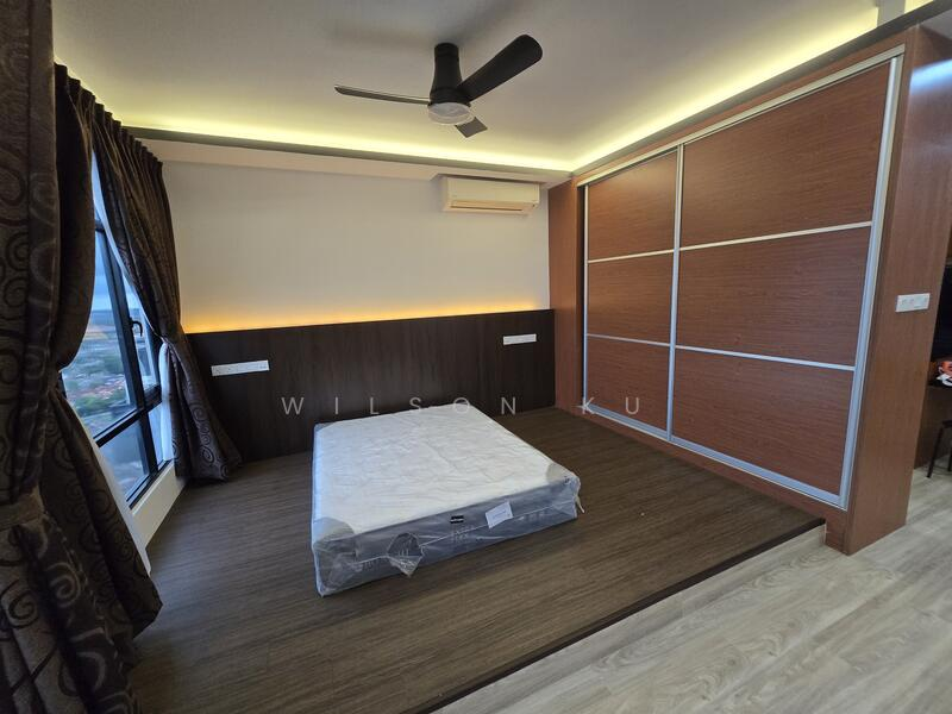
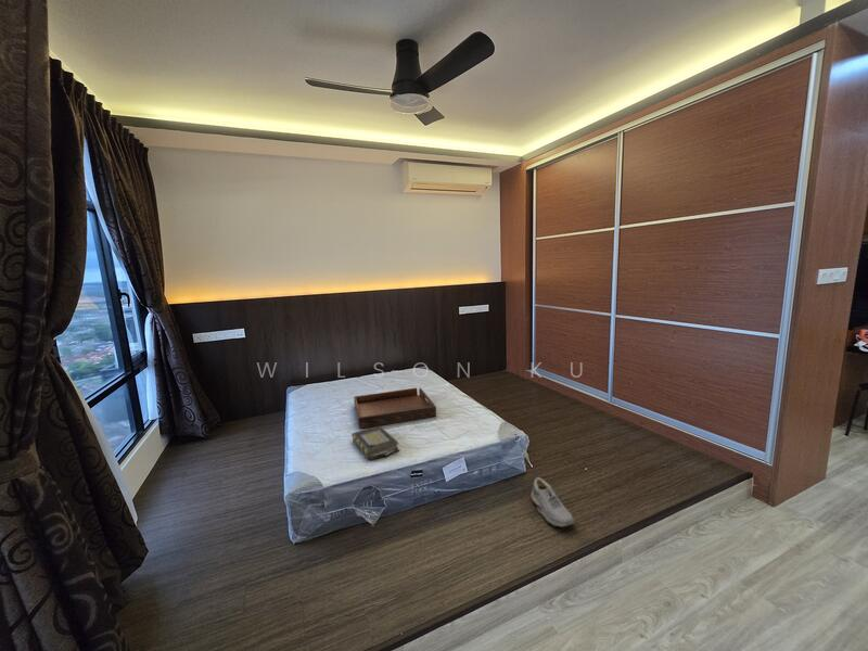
+ shoe (550, 501)
+ book (376, 441)
+ serving tray (393, 405)
